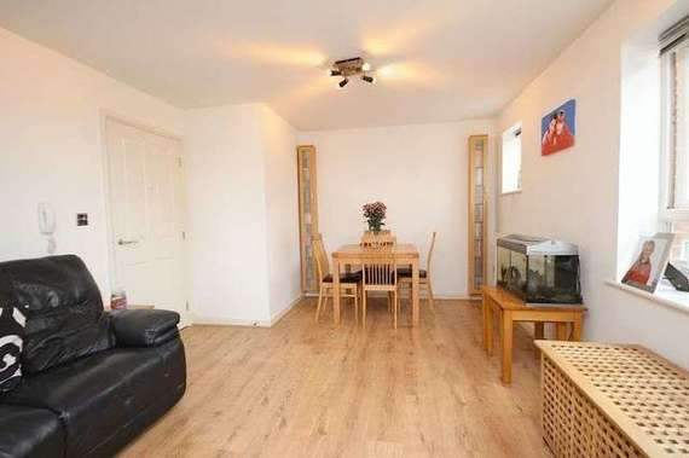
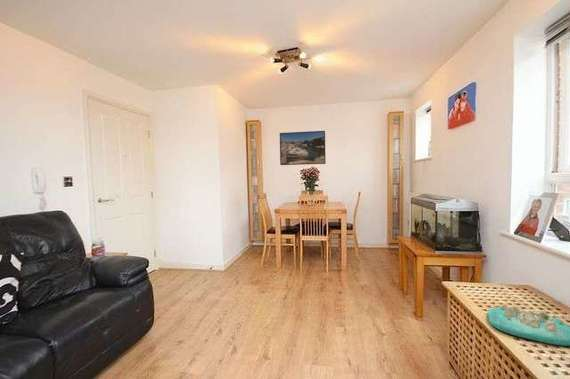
+ decorative tray (528, 312)
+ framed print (302, 148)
